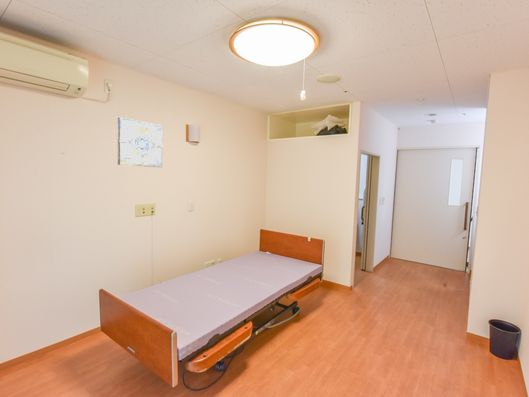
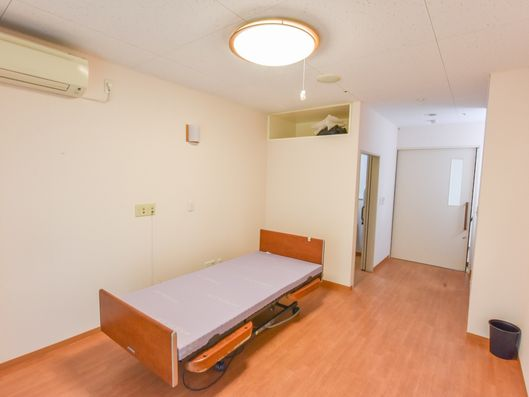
- wall art (141, 144)
